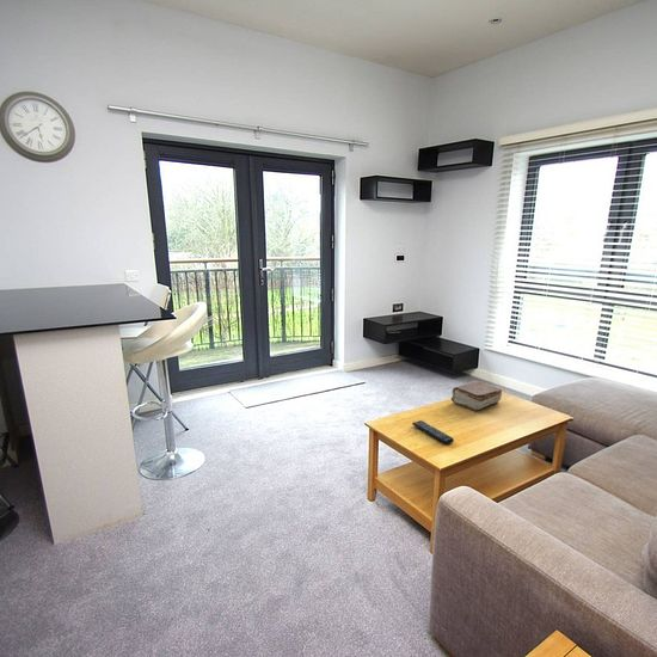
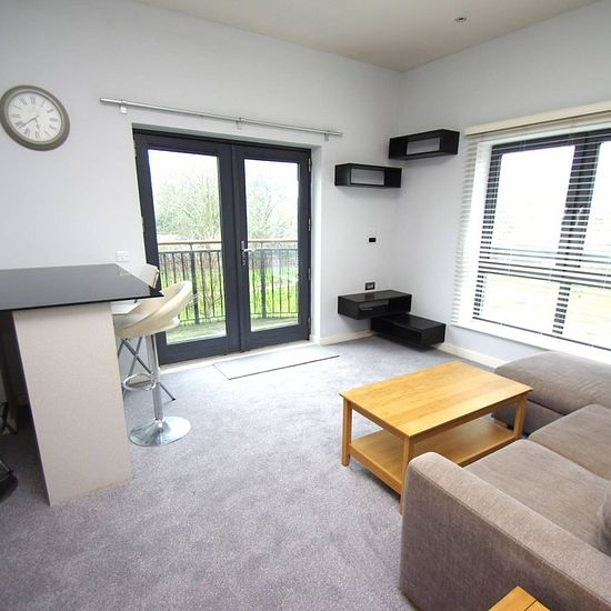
- remote control (431, 431)
- book (477, 394)
